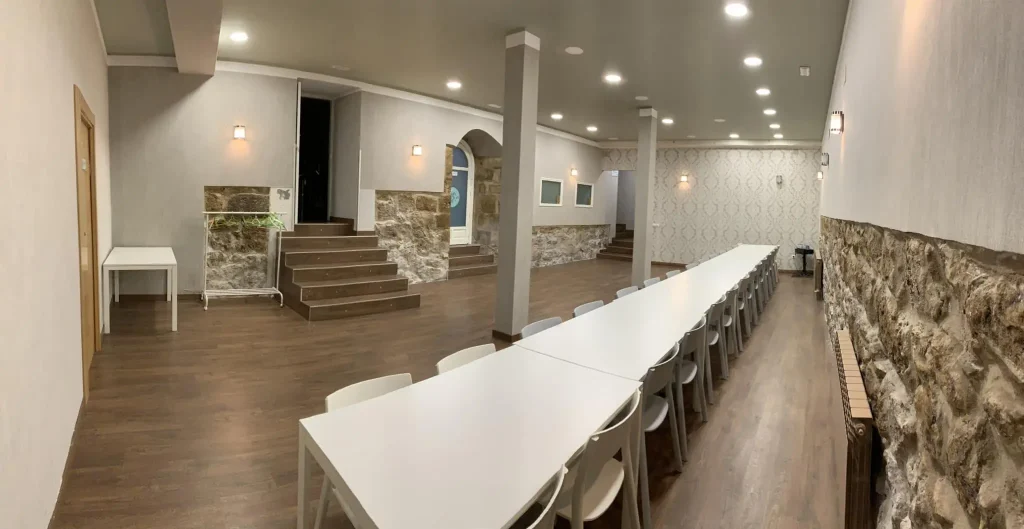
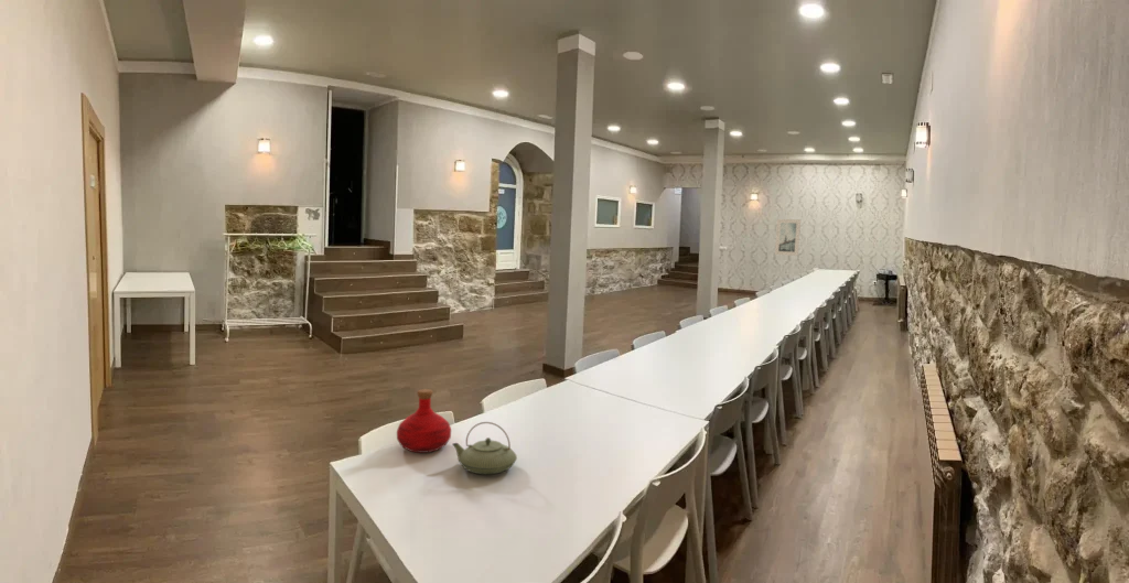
+ teapot (484, 444)
+ bottle (424, 418)
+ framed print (787, 237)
